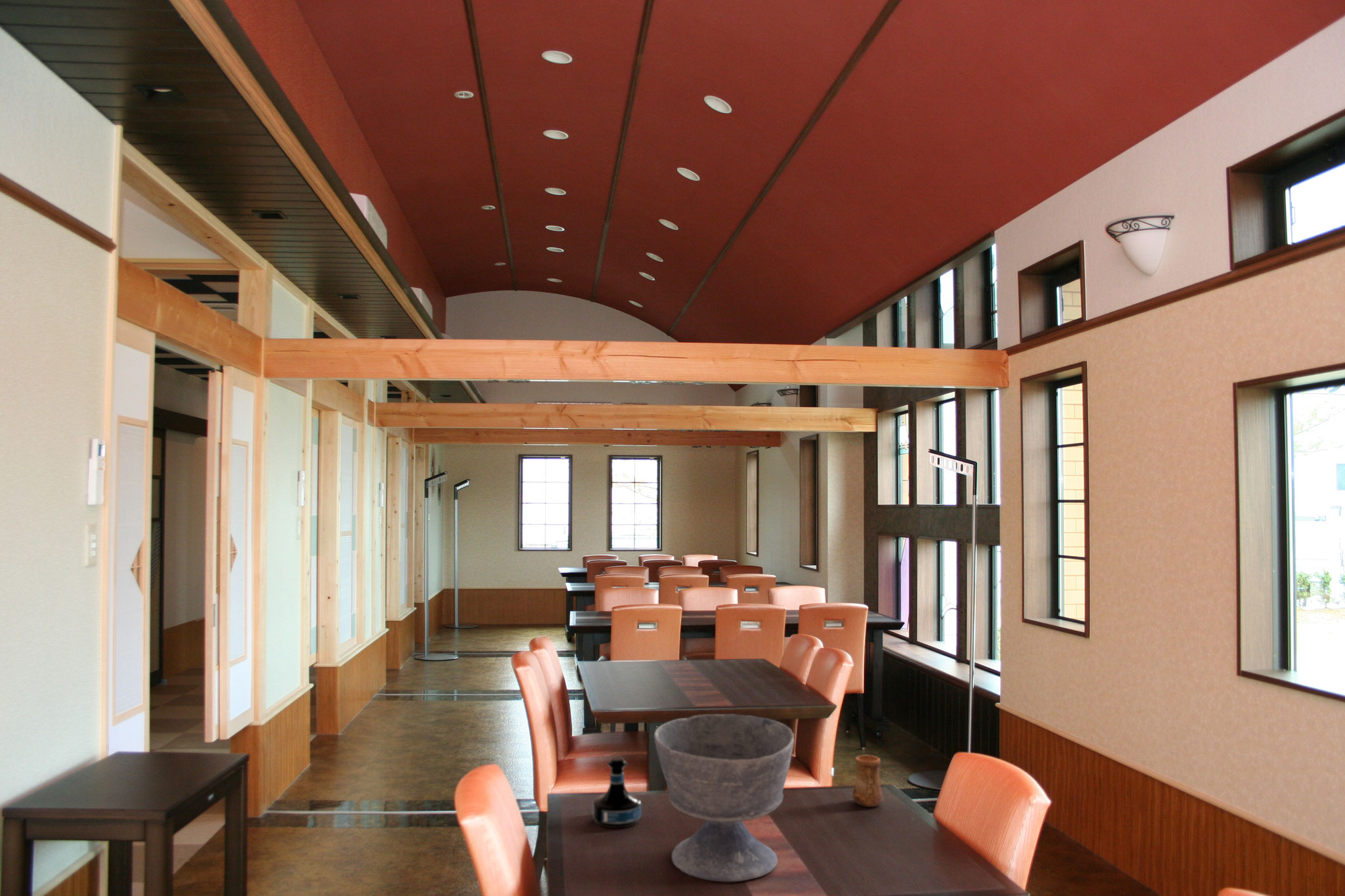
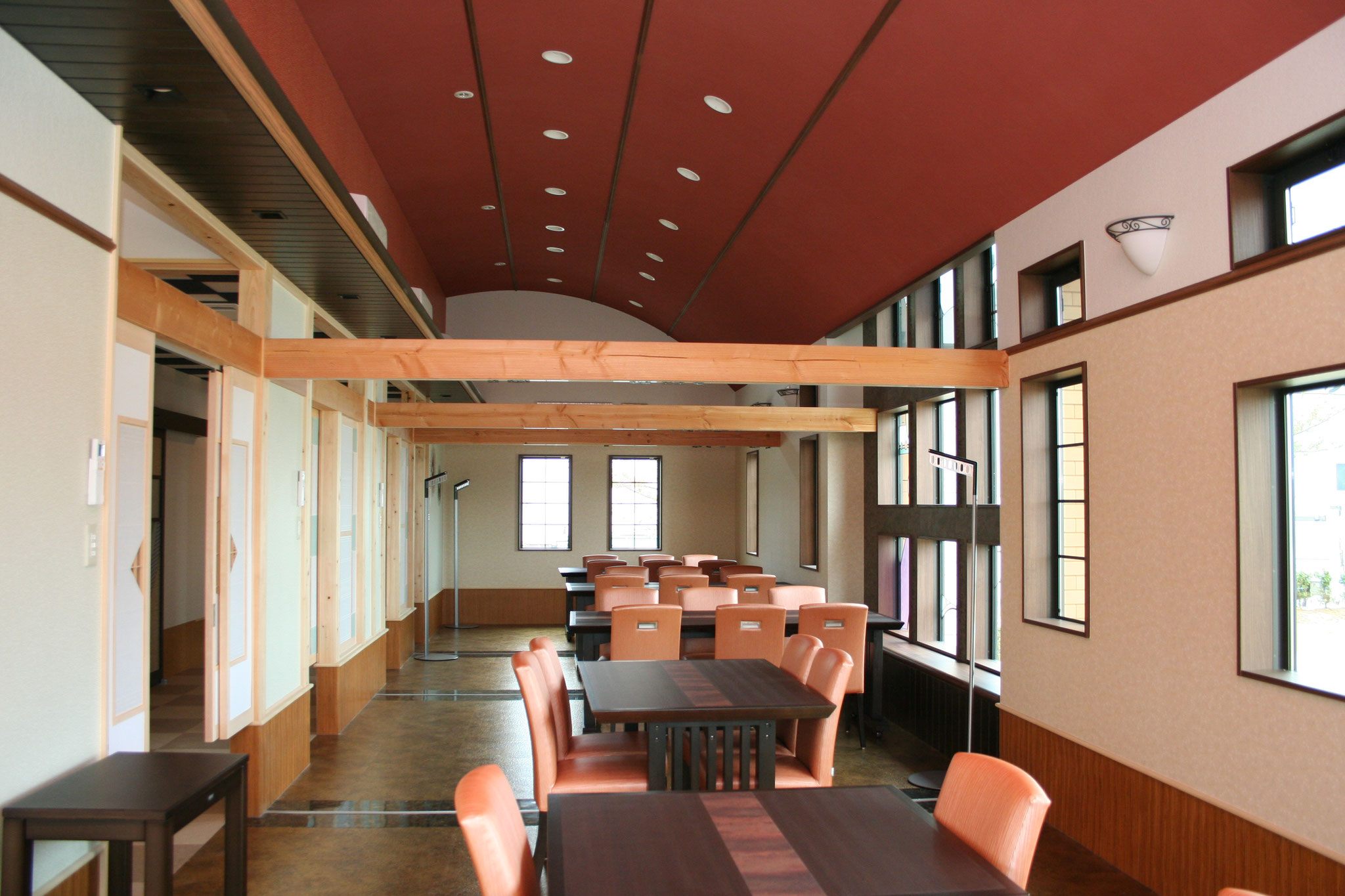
- bowl (724, 795)
- cup (868, 780)
- tequila bottle (617, 789)
